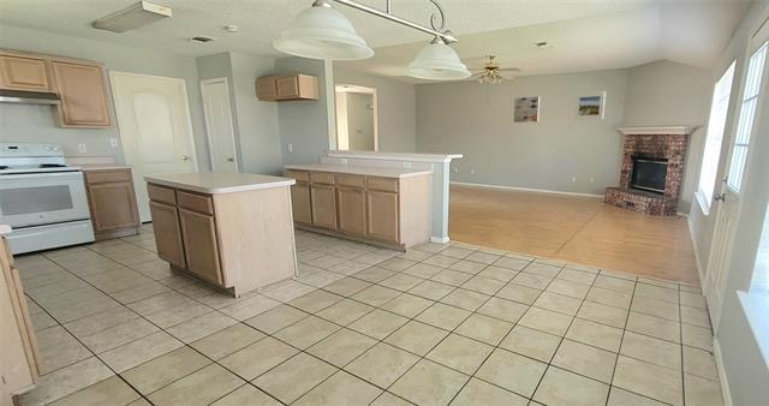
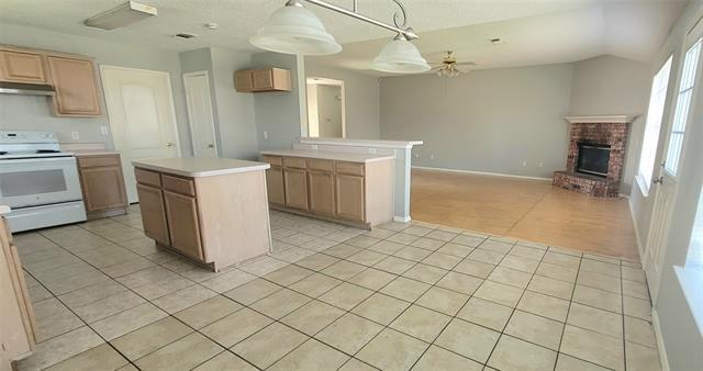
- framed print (589, 106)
- wall art (526, 109)
